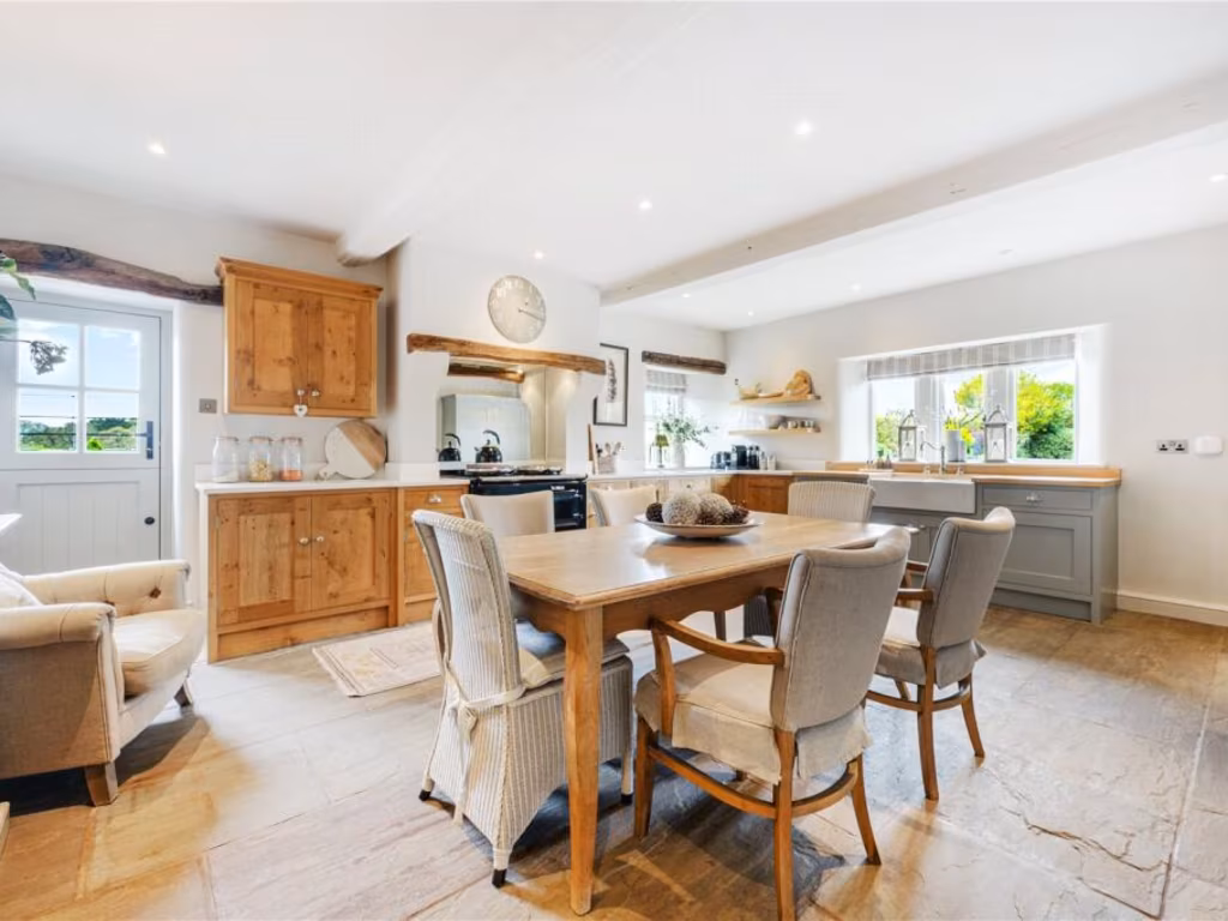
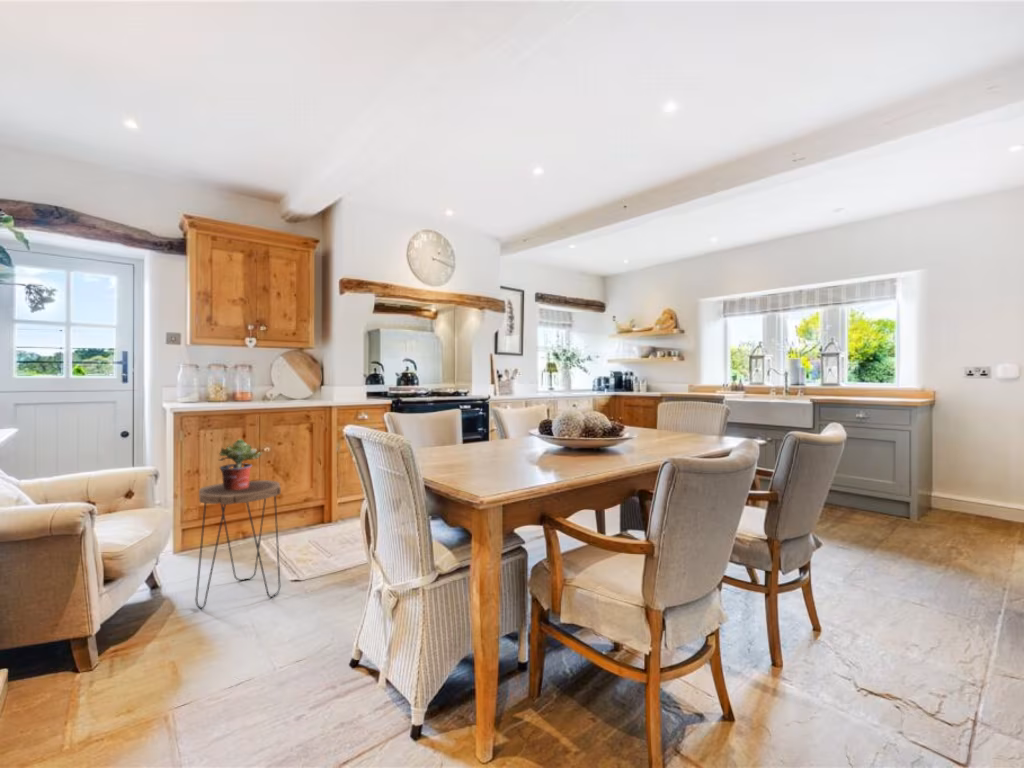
+ side table (229, 542)
+ potted plant (240, 463)
